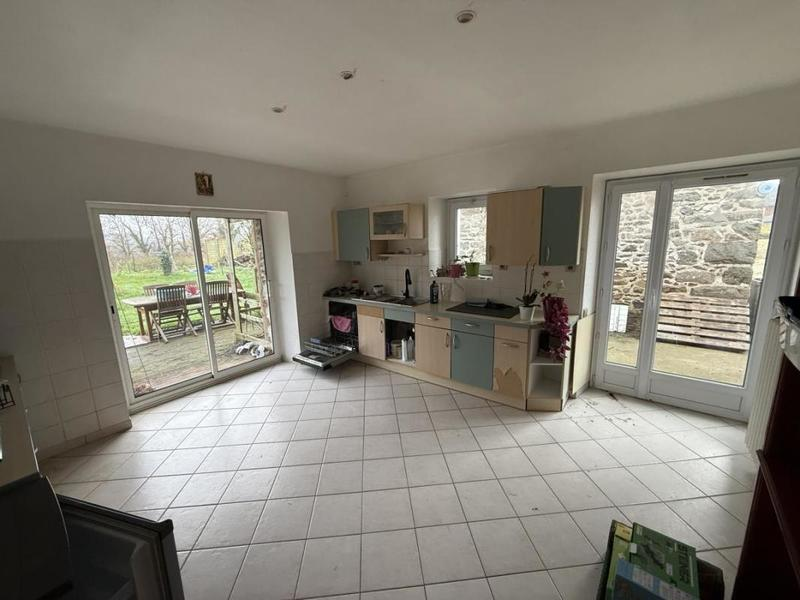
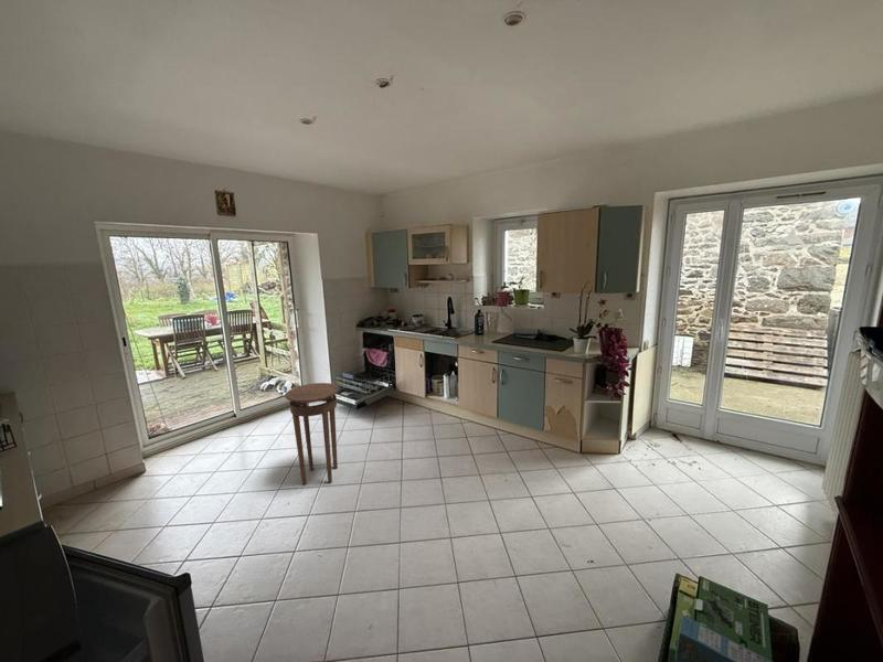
+ stool (309, 434)
